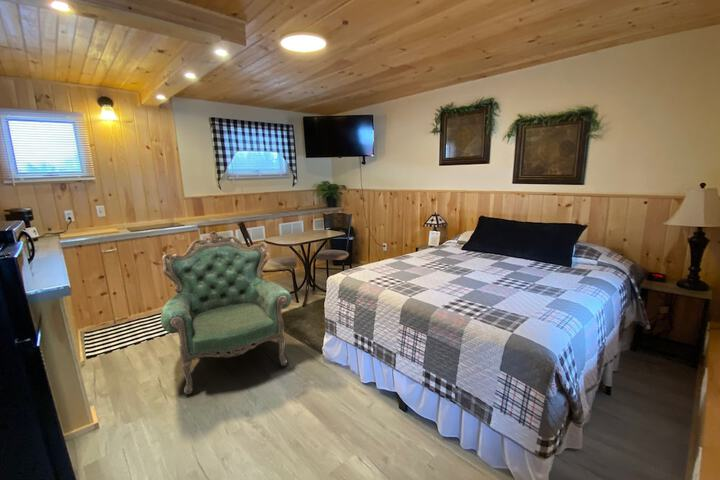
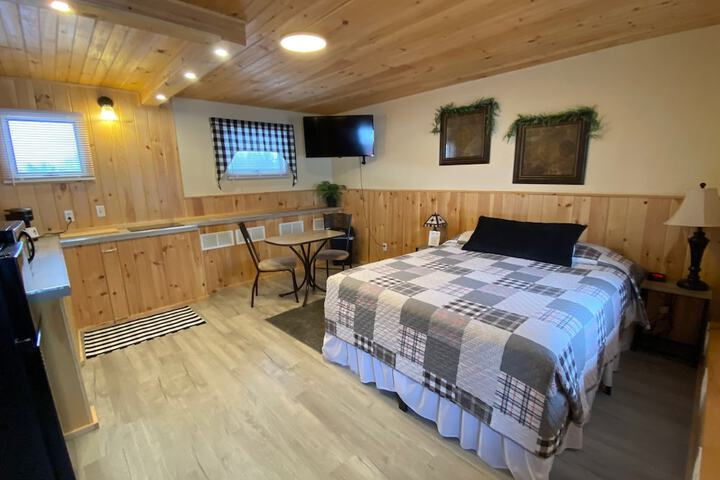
- armchair (226, 299)
